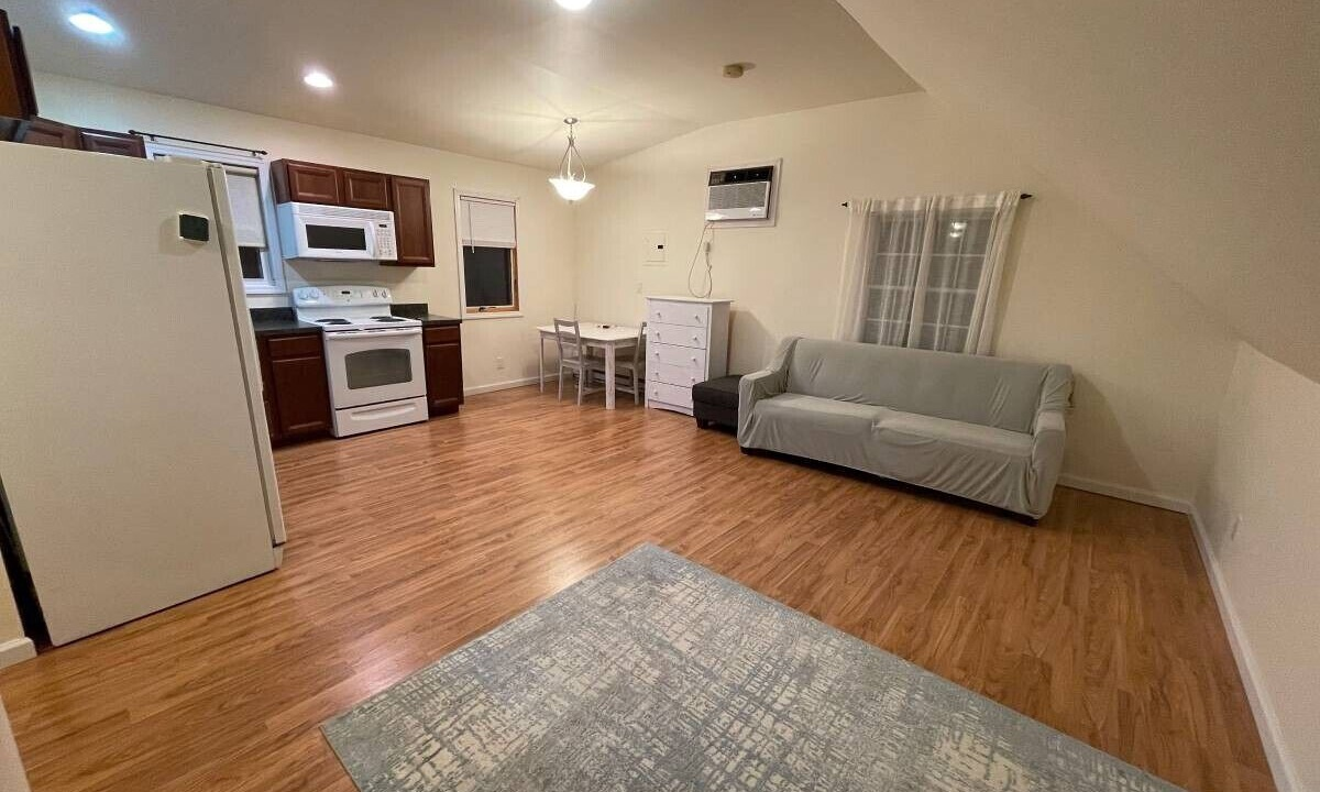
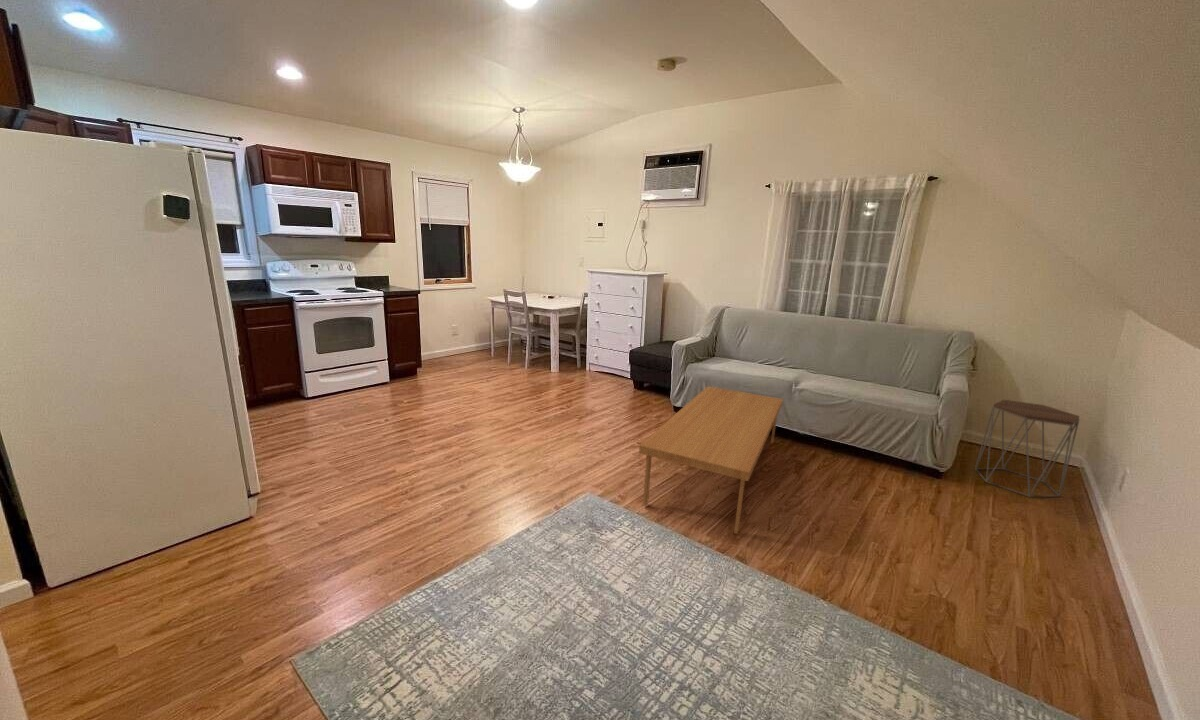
+ side table (1026, 446)
+ coffee table (720, 443)
